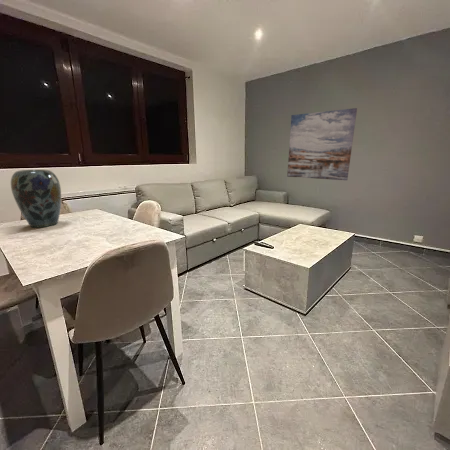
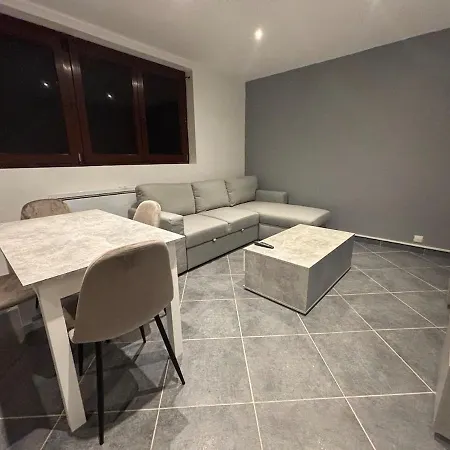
- wall art (318, 146)
- vase (39, 198)
